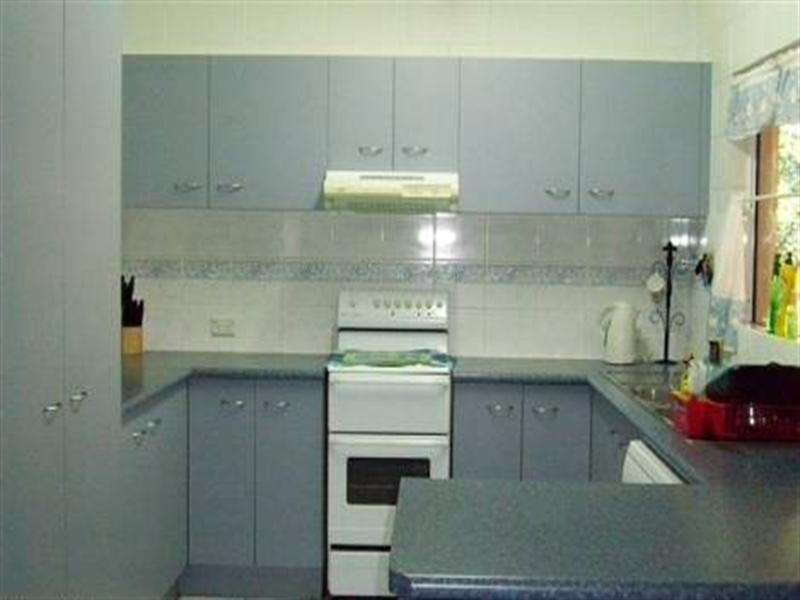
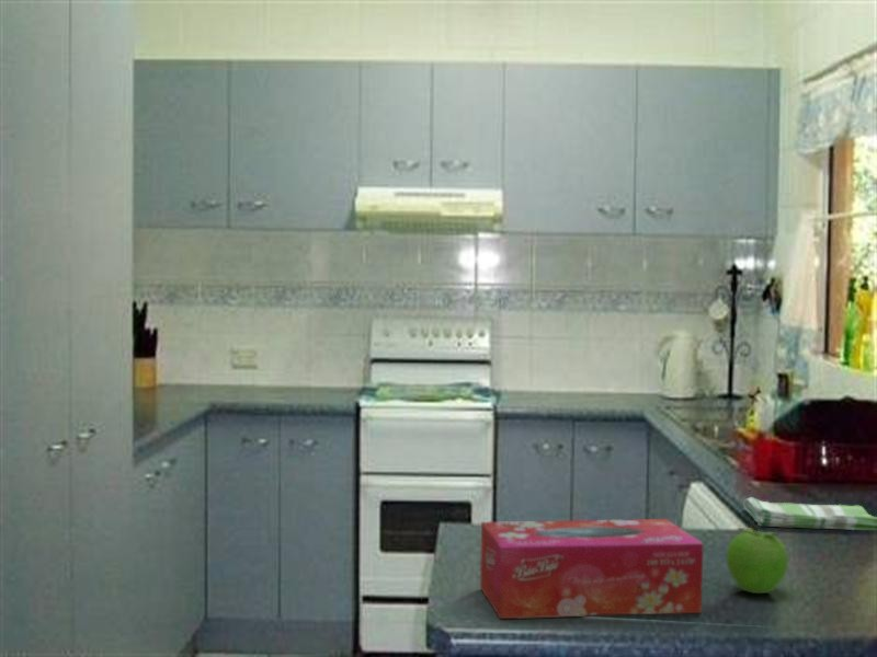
+ fruit (756, 557)
+ tissue box (588, 565)
+ dish towel (809, 511)
